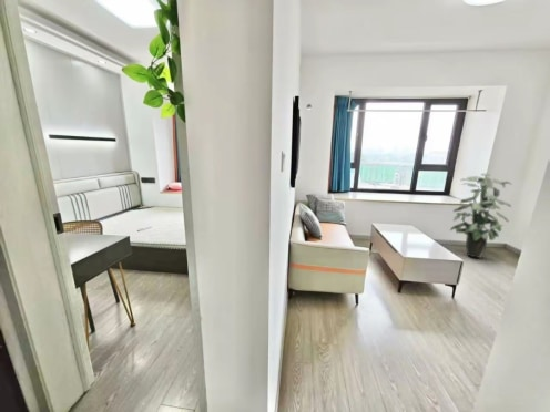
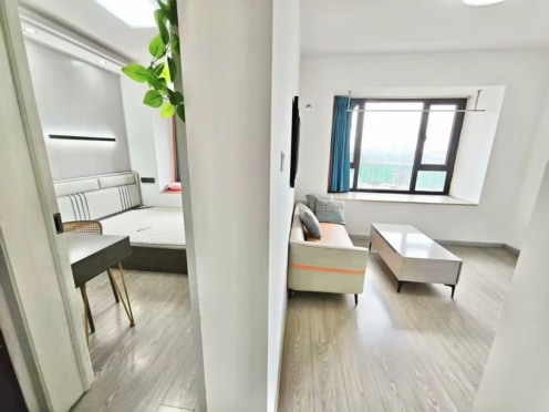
- indoor plant (478, 215)
